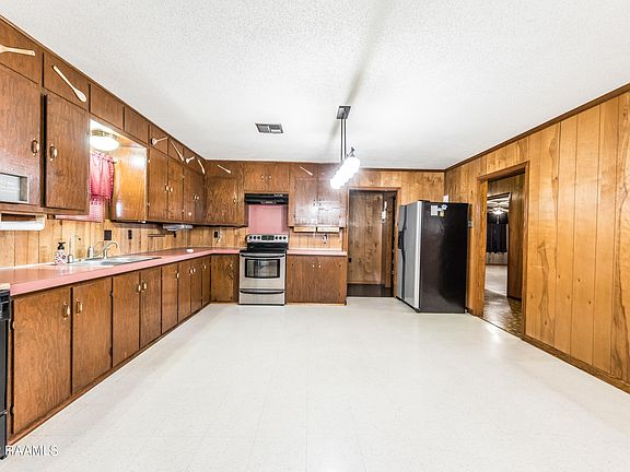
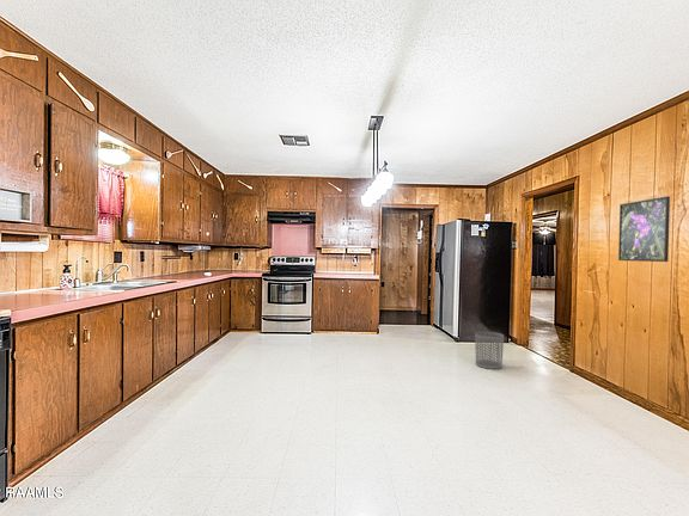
+ waste bin (488, 350)
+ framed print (641, 231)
